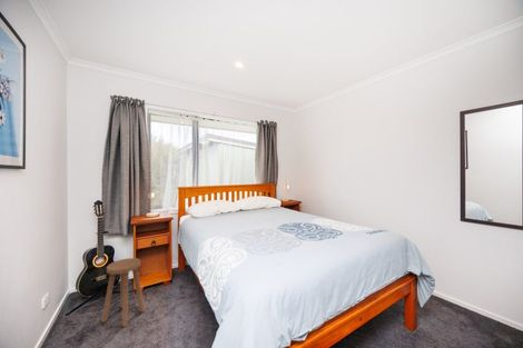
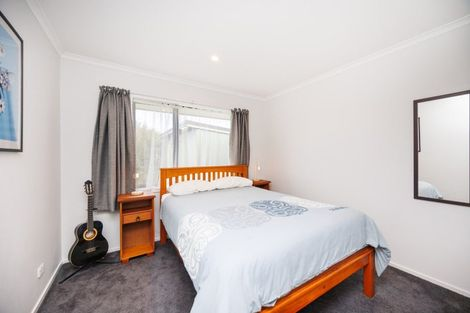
- stool (124, 289)
